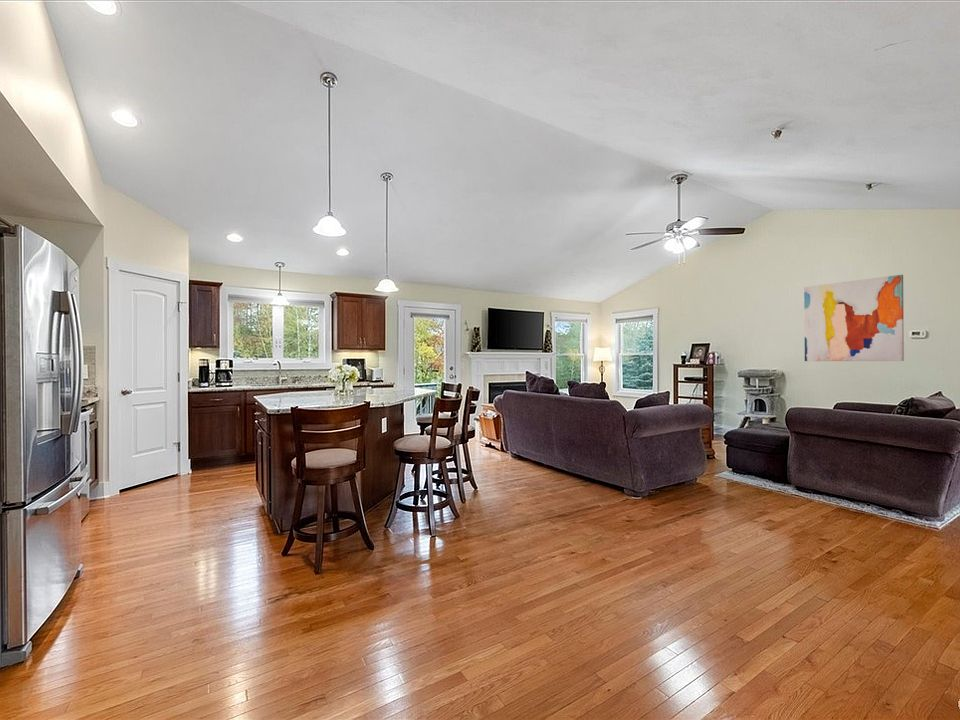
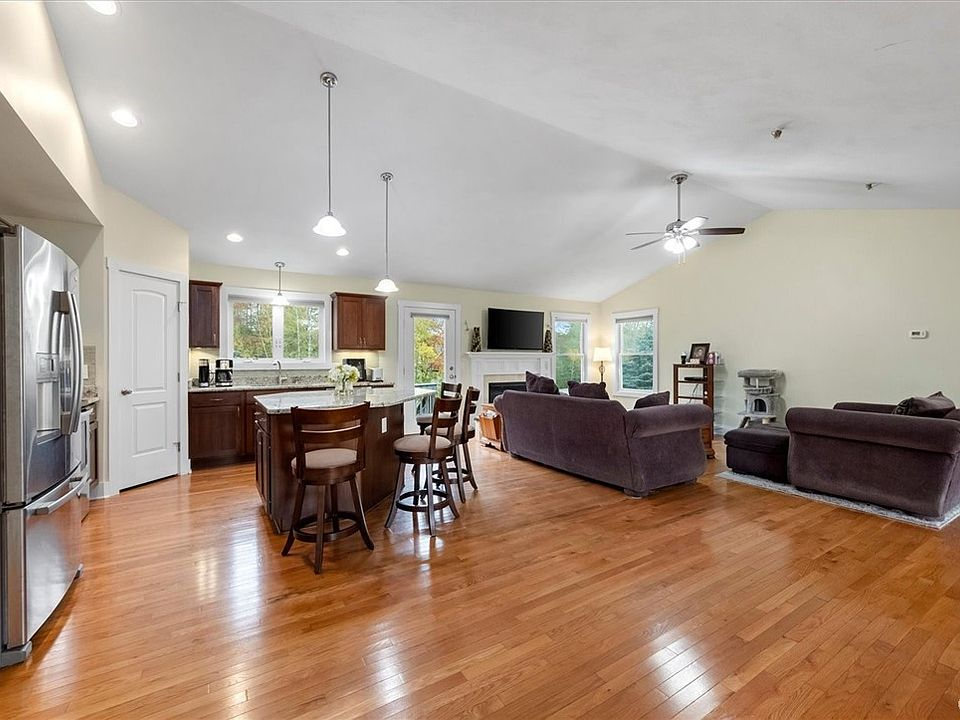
- wall art (850, 321)
